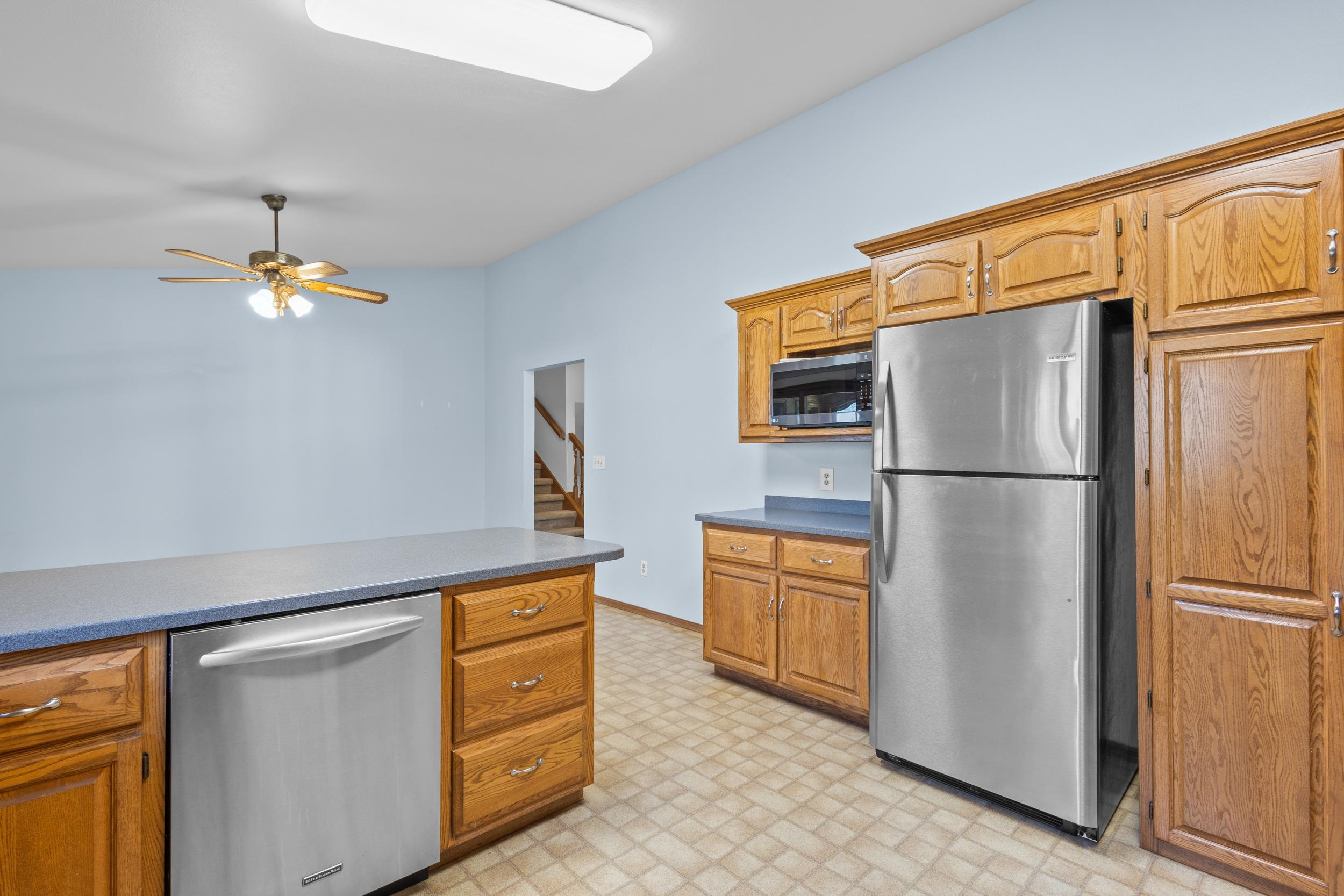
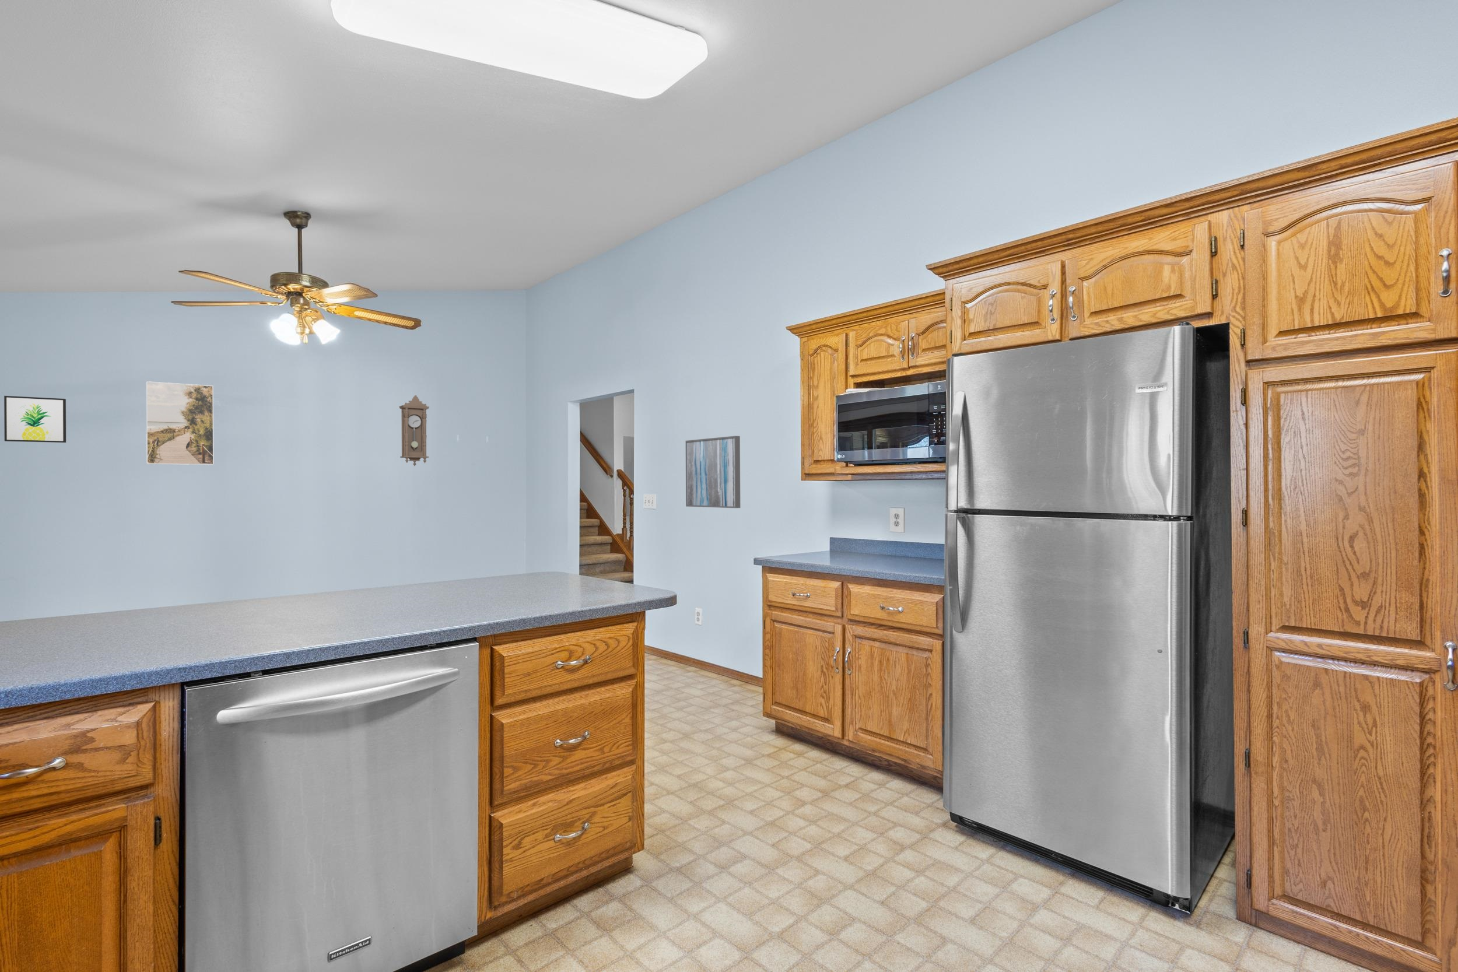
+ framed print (180, 424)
+ wall art (712, 472)
+ pendulum clock (414, 431)
+ wall art (36, 419)
